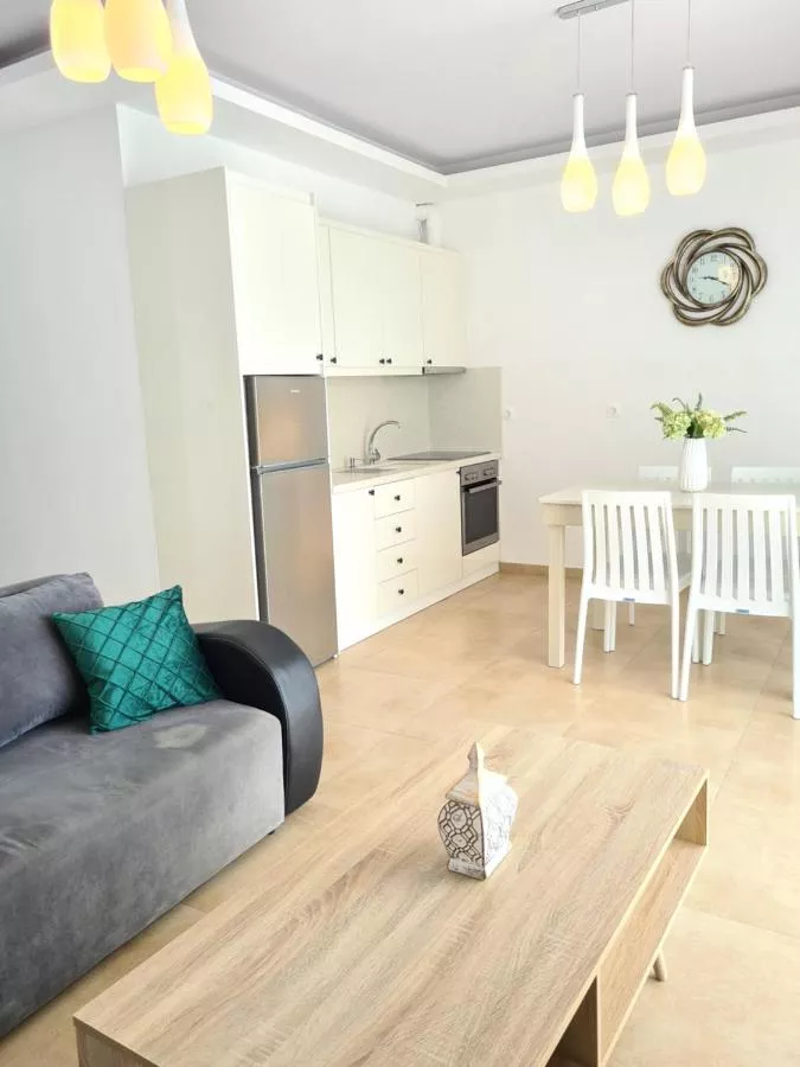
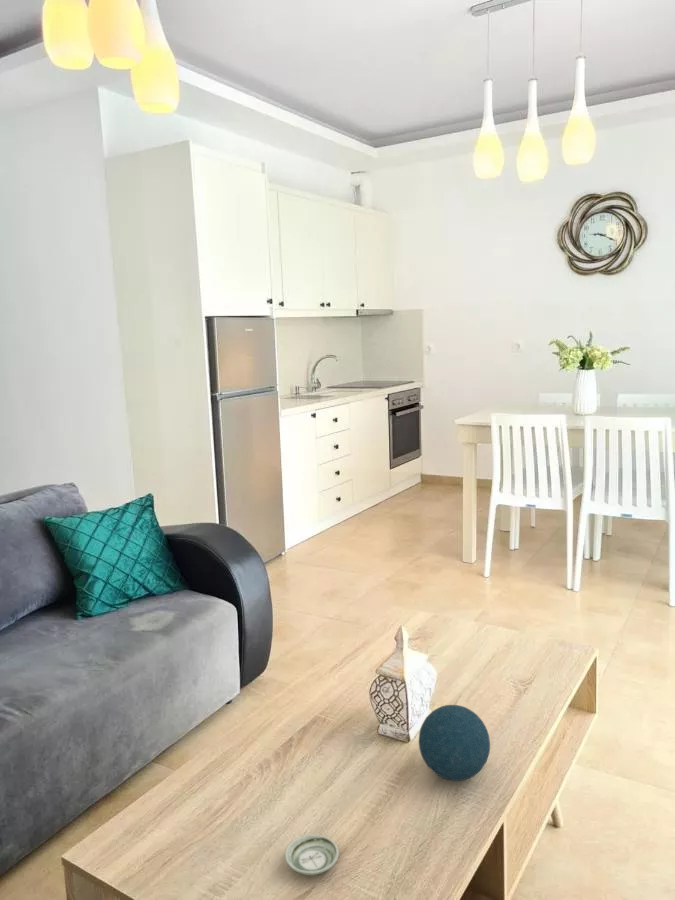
+ saucer (312, 858)
+ decorative orb (454, 742)
